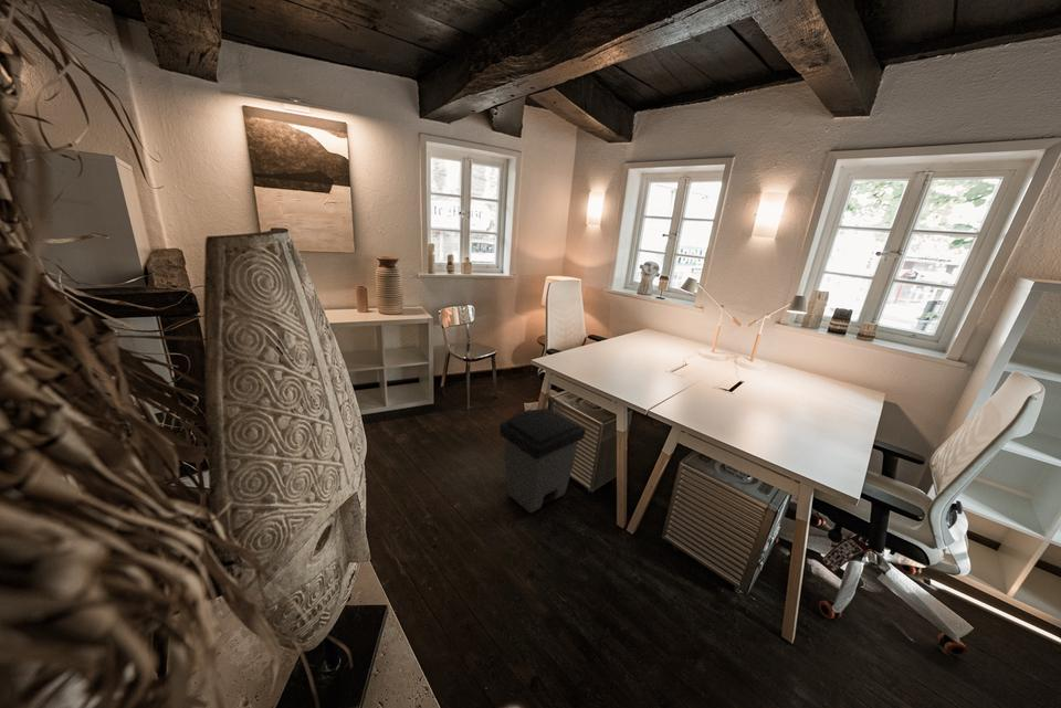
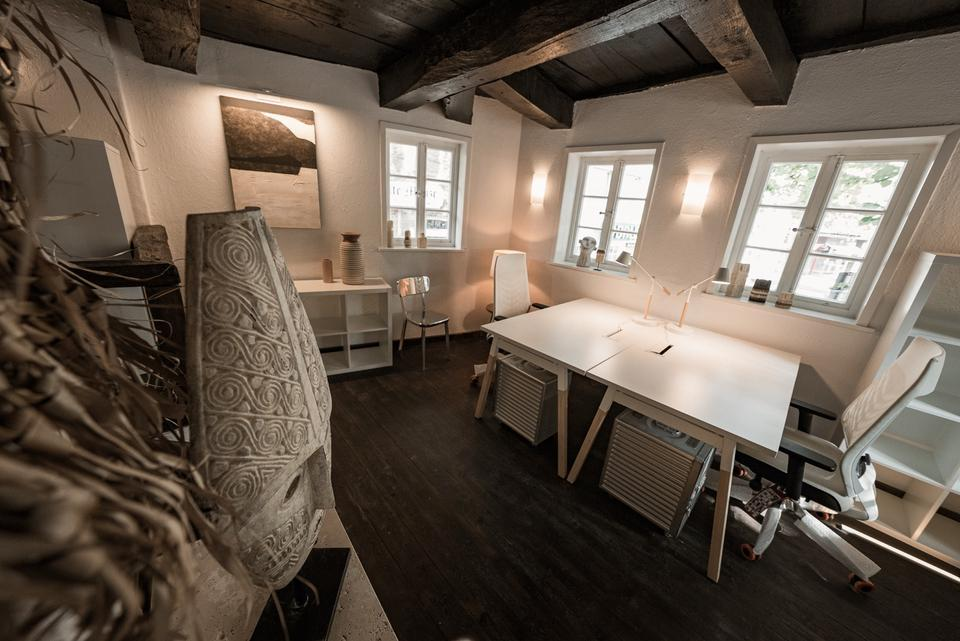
- trash can (538, 458)
